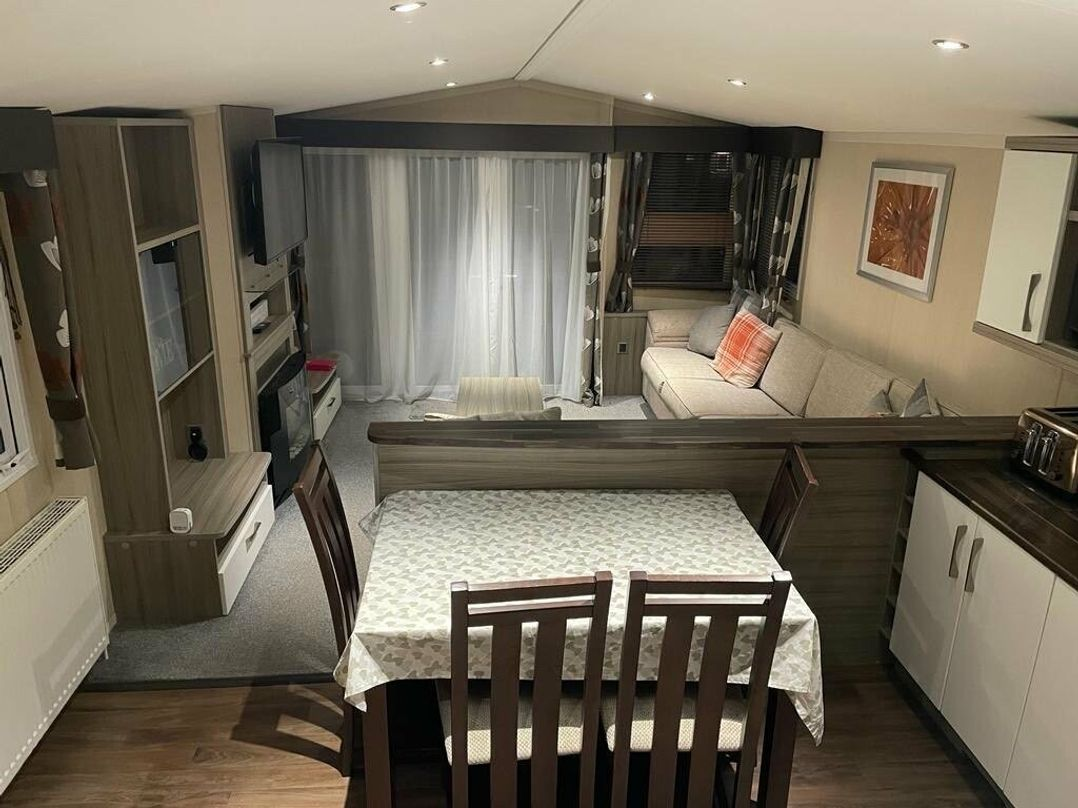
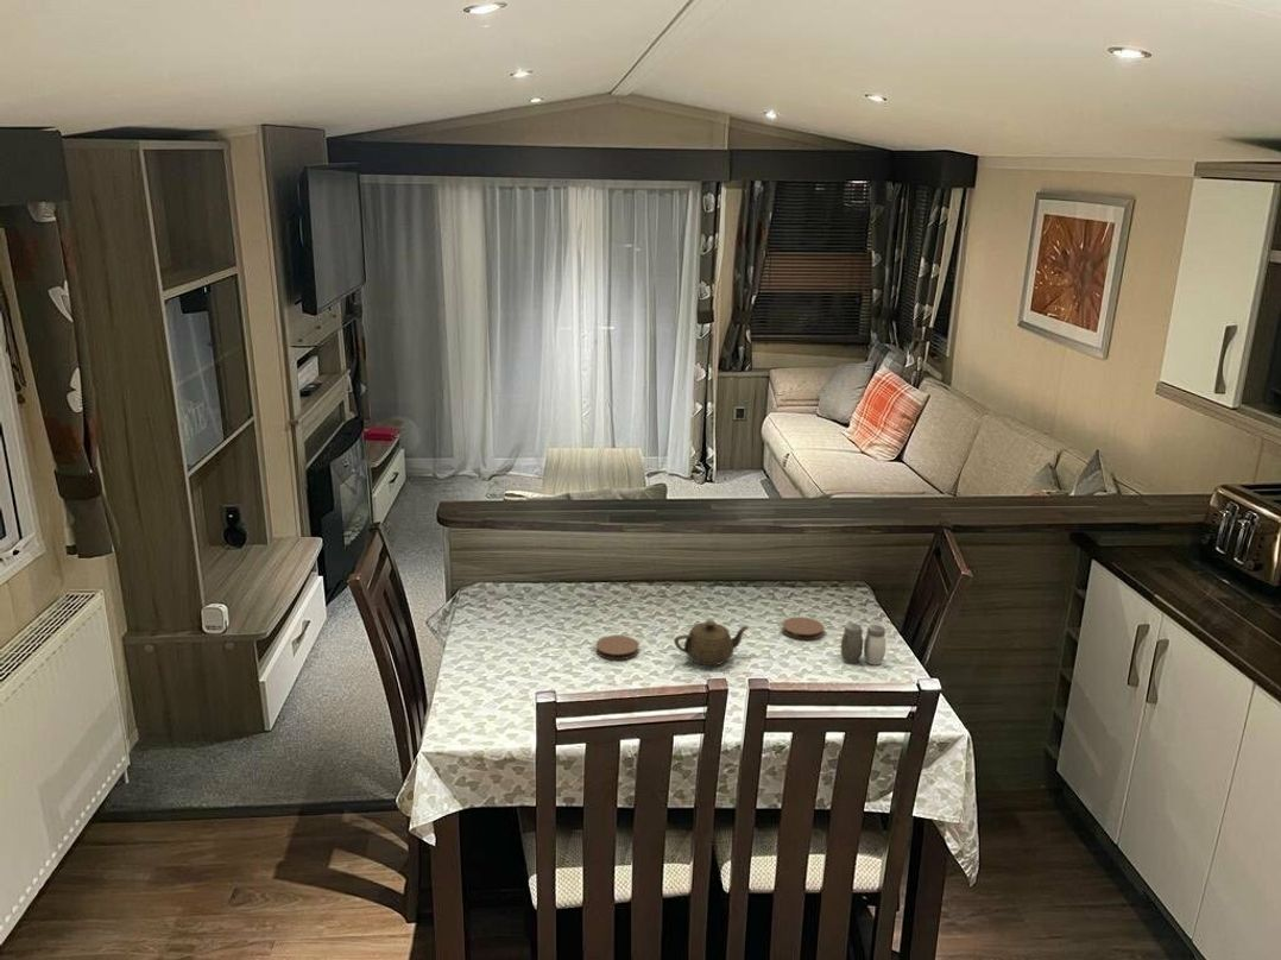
+ coaster (802, 627)
+ teapot (712, 639)
+ salt and pepper shaker (864, 643)
+ coaster (617, 646)
